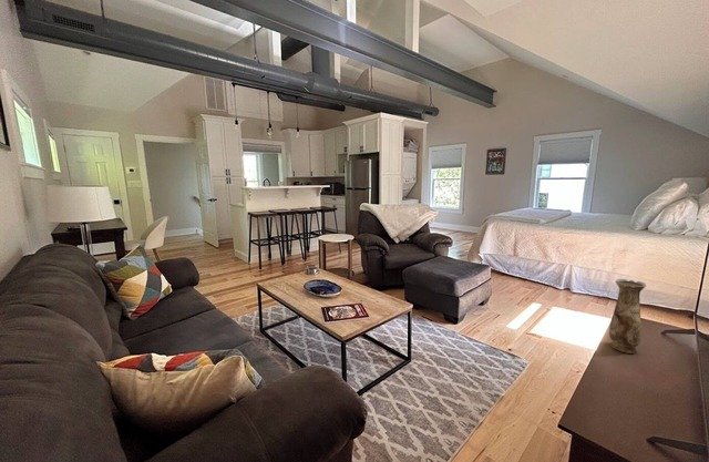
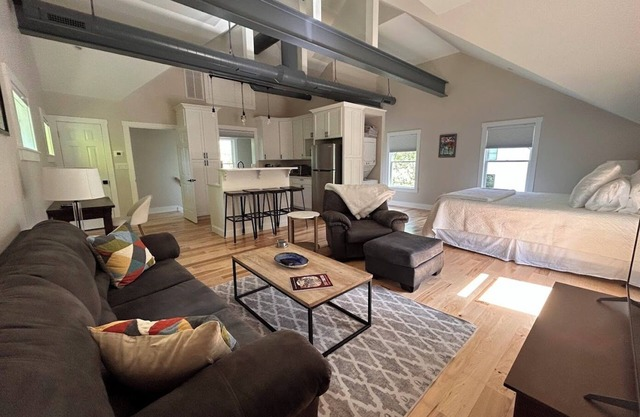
- vase (627, 315)
